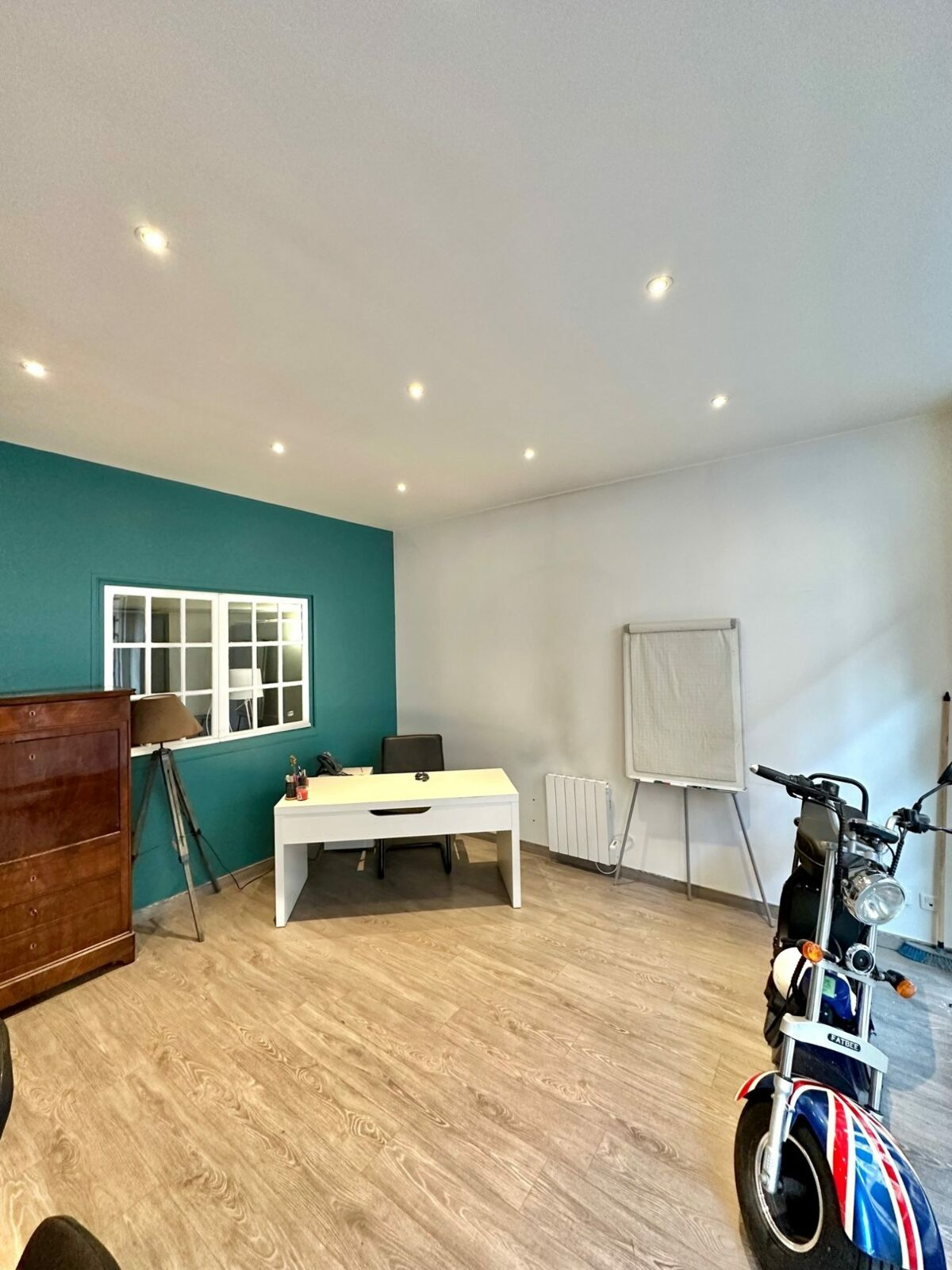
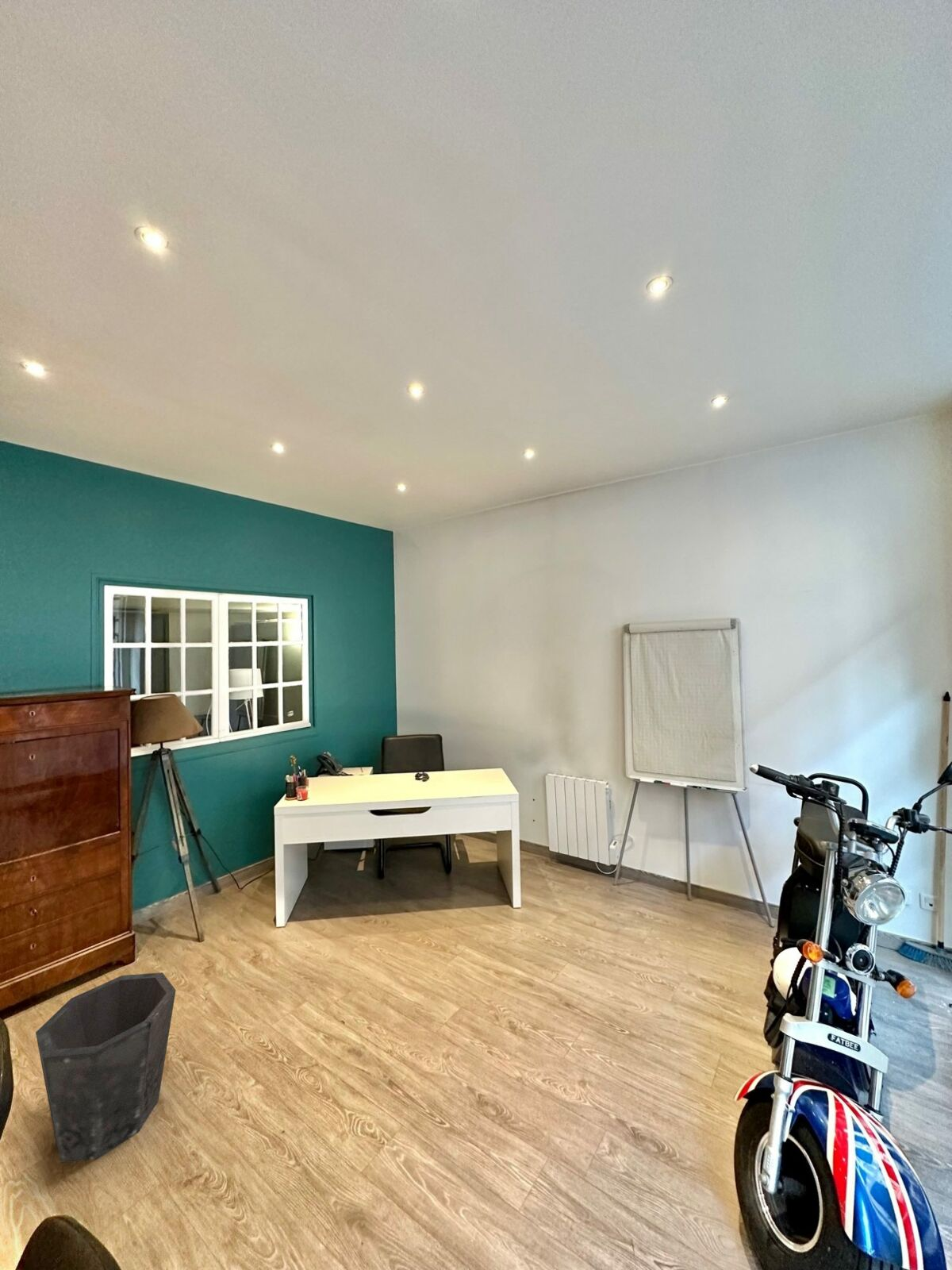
+ waste bin (109, 1064)
